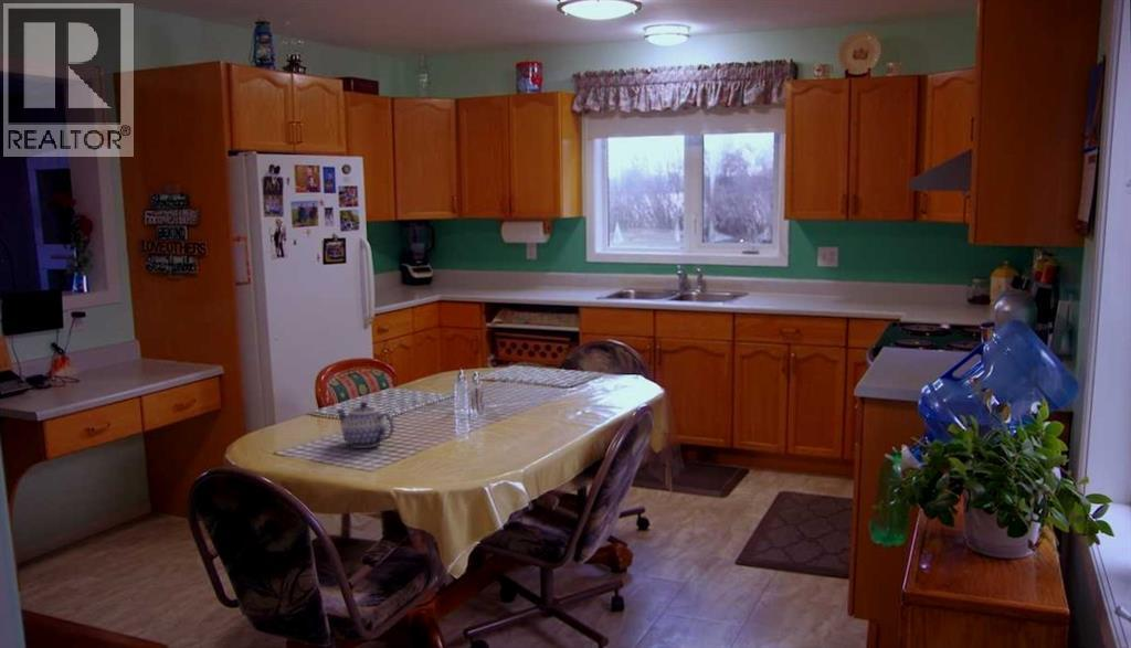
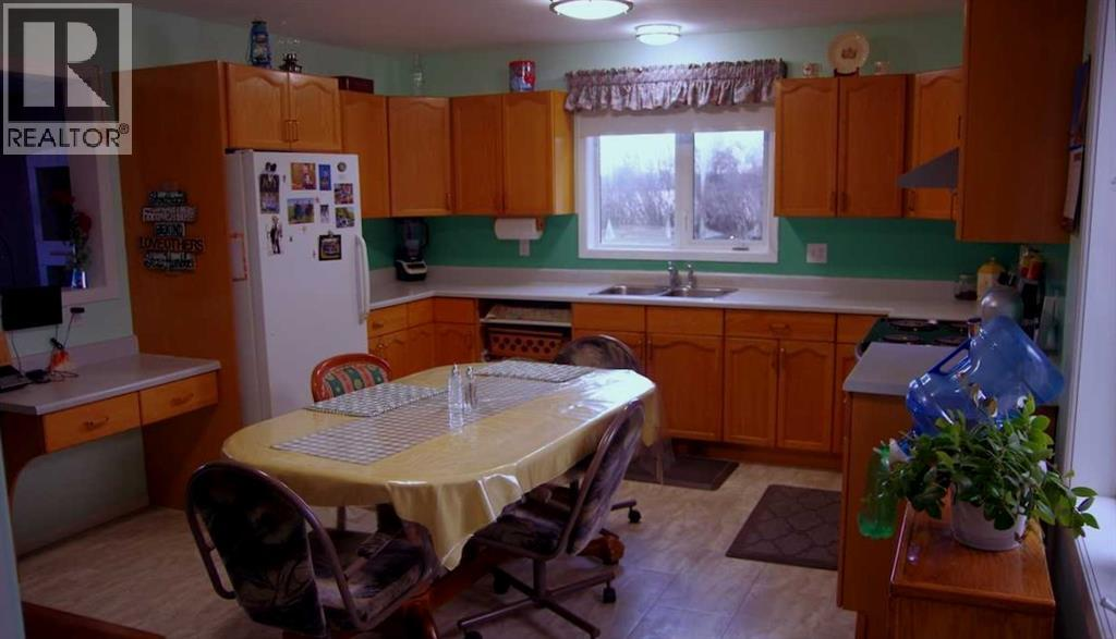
- teapot (363, 423)
